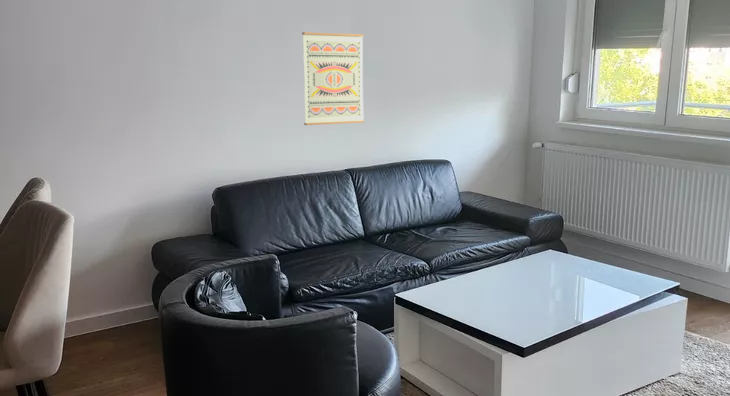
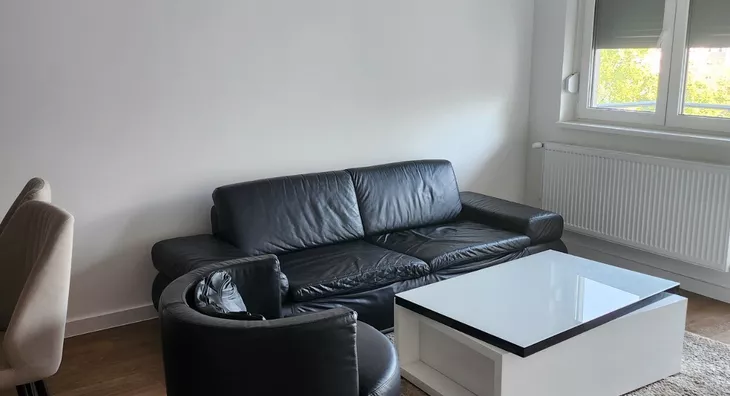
- wall art (334, 79)
